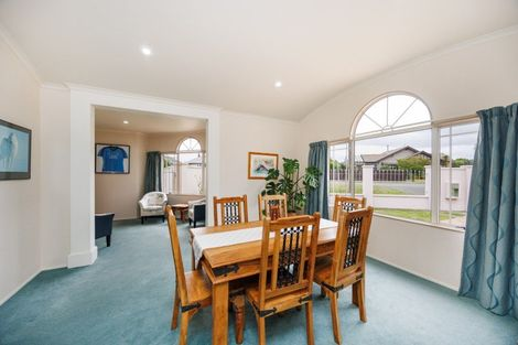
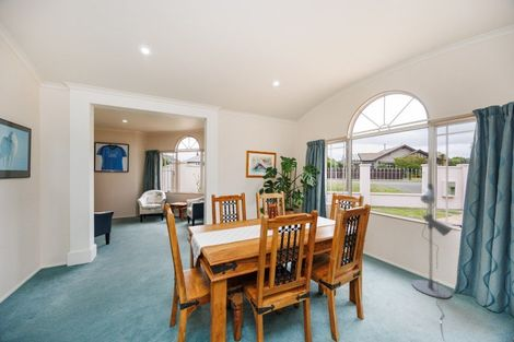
+ floor lamp (432, 228)
